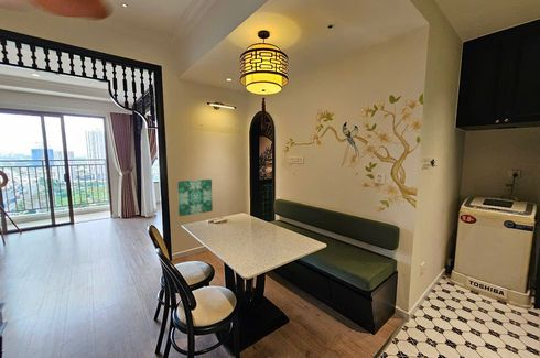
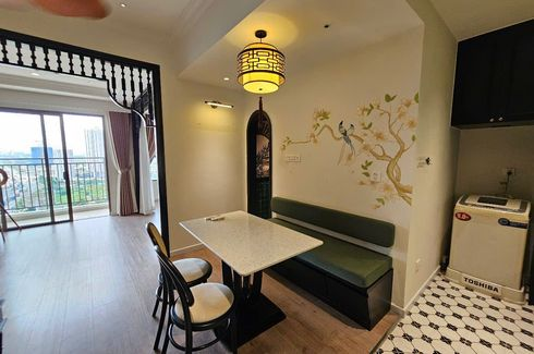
- wall art (195, 196)
